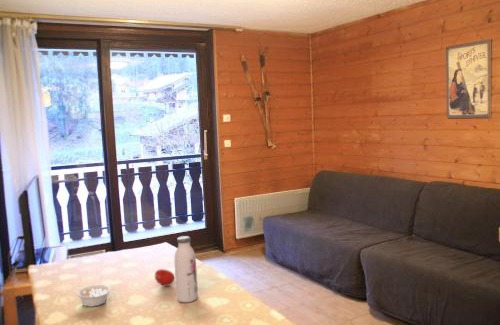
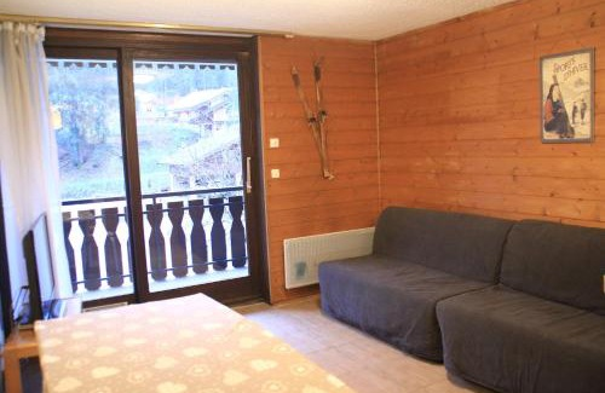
- water bottle (185, 268)
- legume (94, 295)
- fruit (164, 277)
